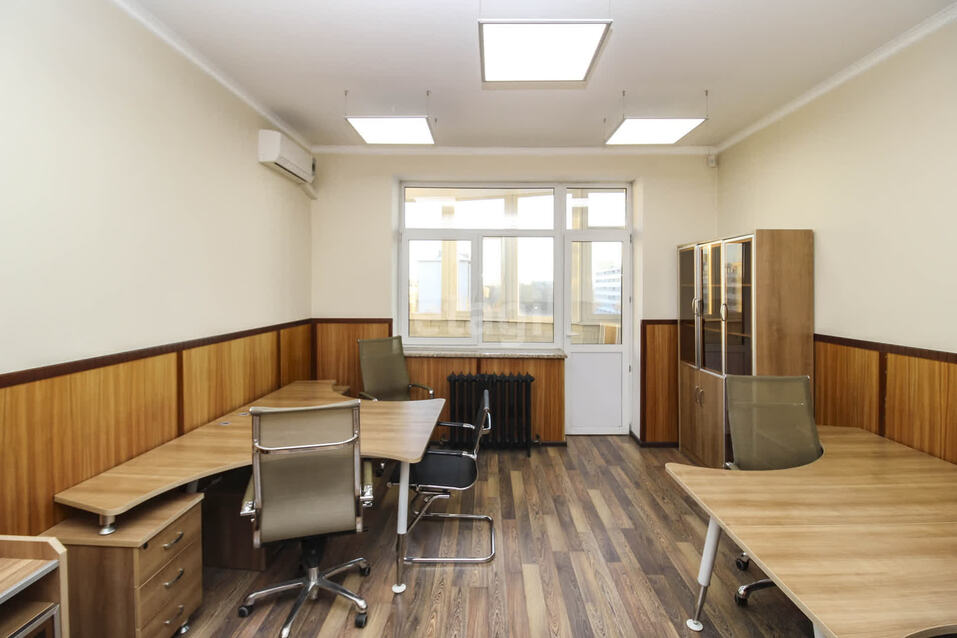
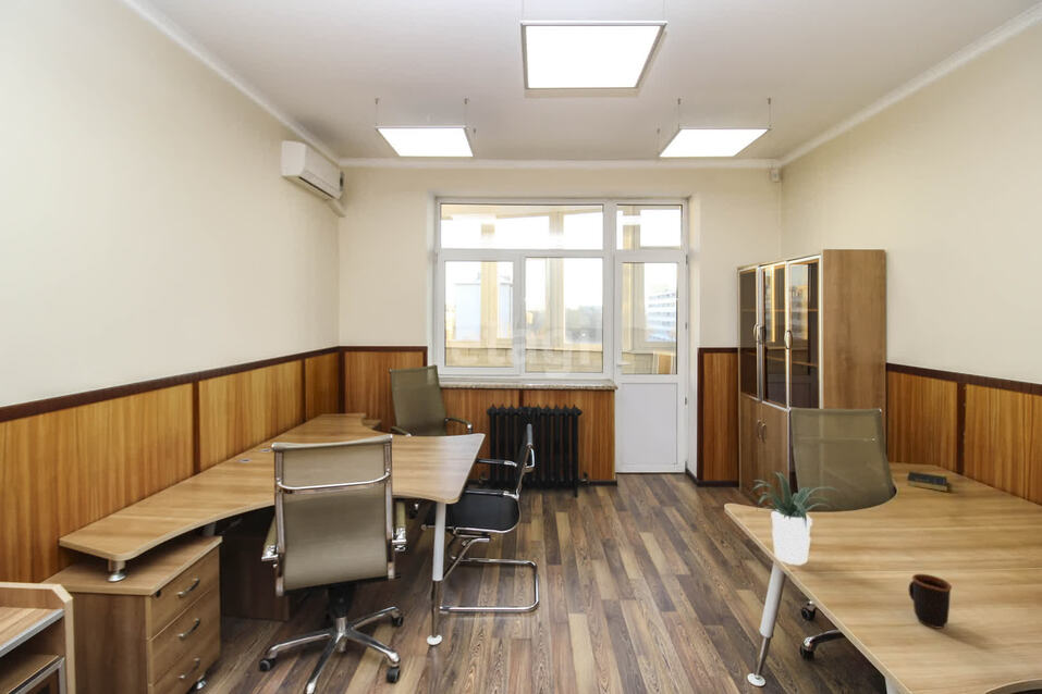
+ mug (925, 597)
+ potted plant (794, 520)
+ book (927, 480)
